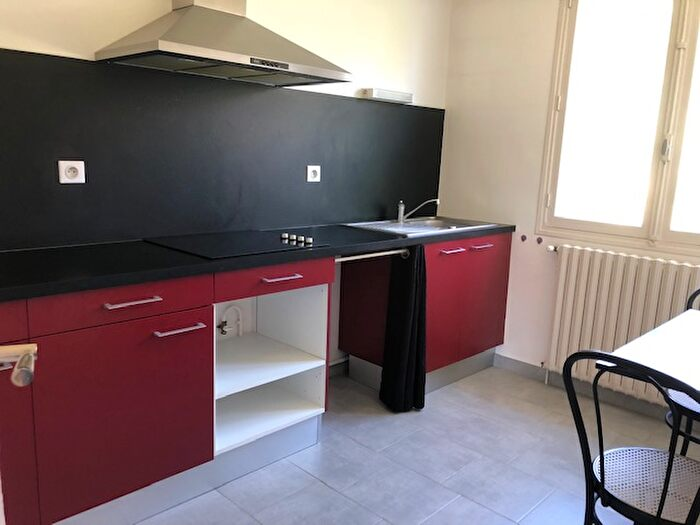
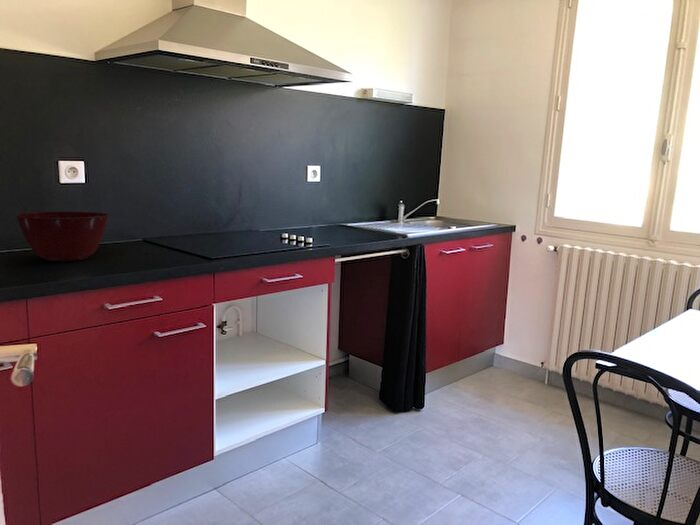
+ mixing bowl (64, 236)
